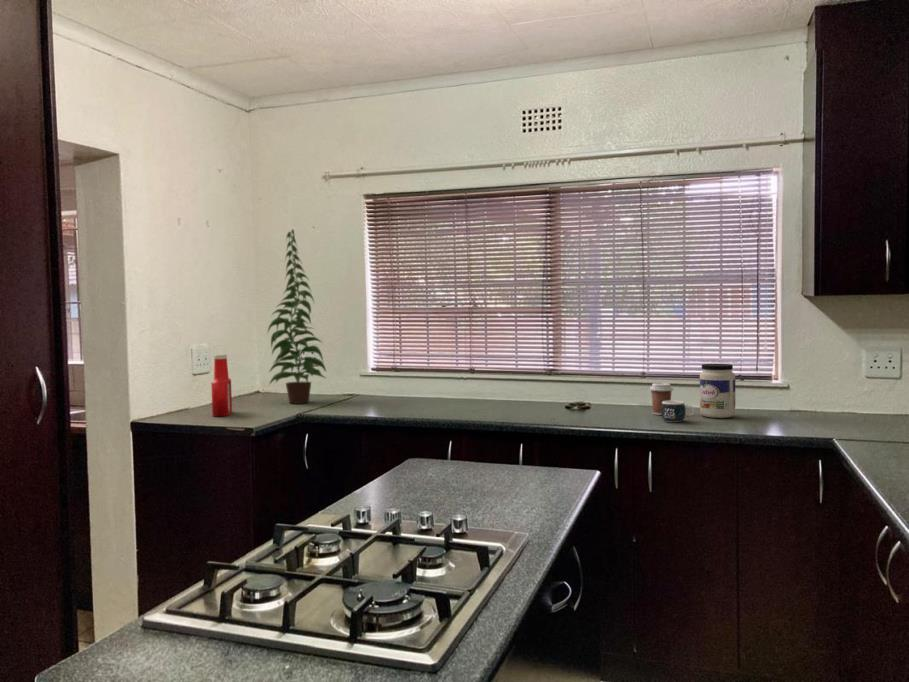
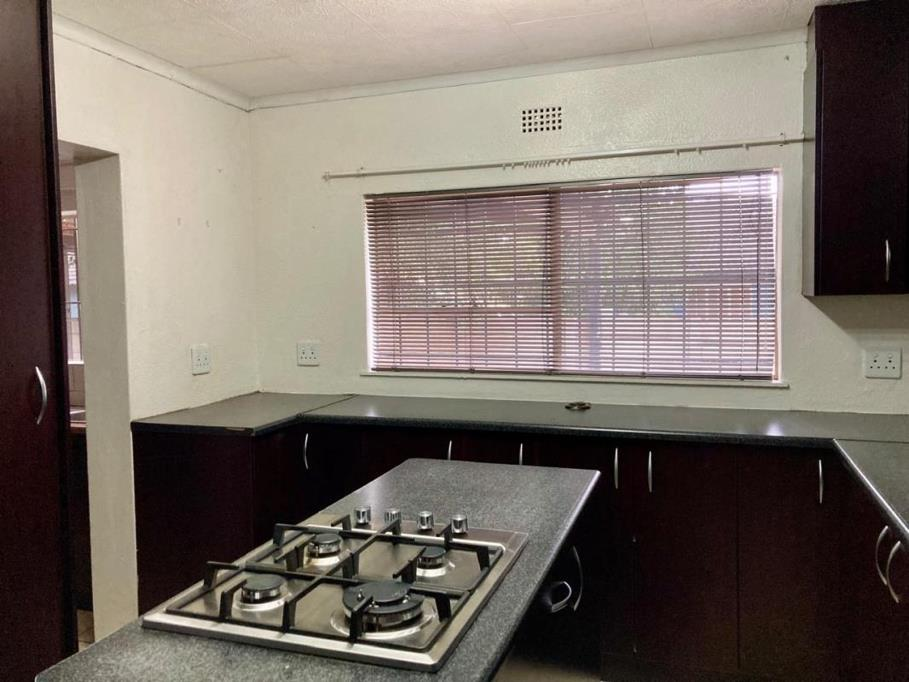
- plant (296, 317)
- mug (677, 411)
- coffee cup (661, 398)
- jar (717, 390)
- soap bottle (221, 384)
